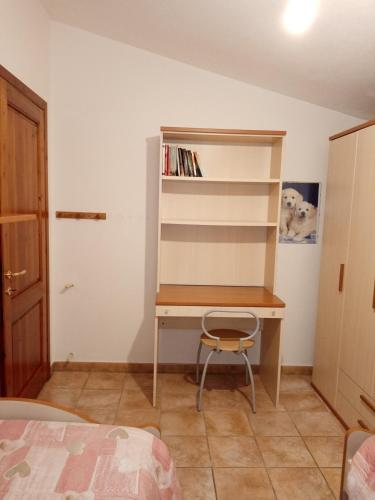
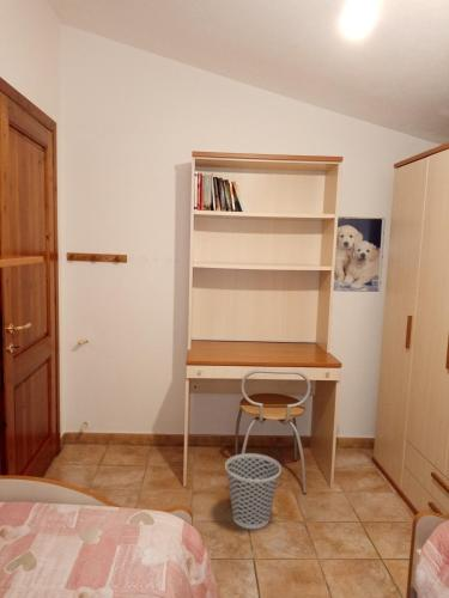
+ wastebasket (251, 492)
